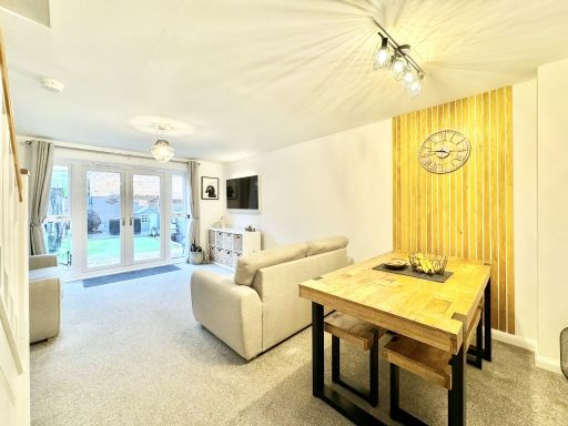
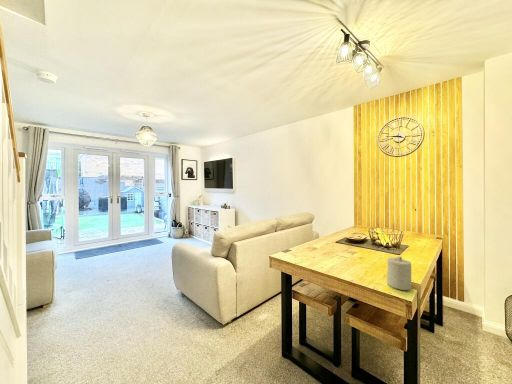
+ candle (398, 270)
